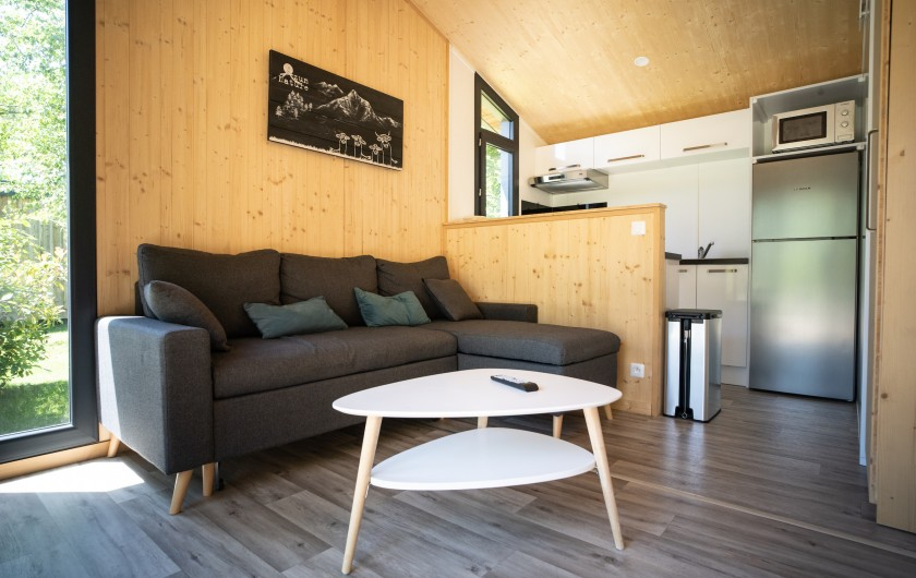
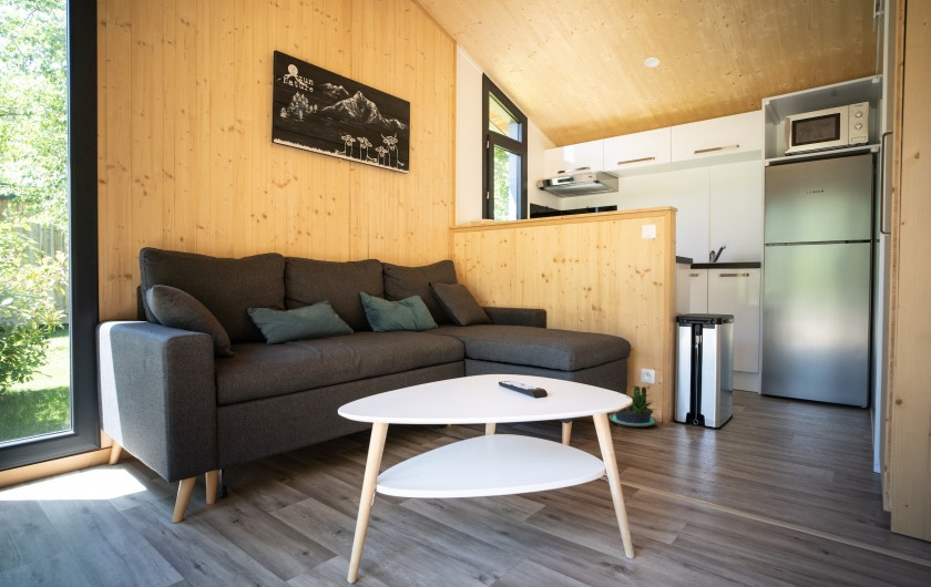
+ potted plant (635, 405)
